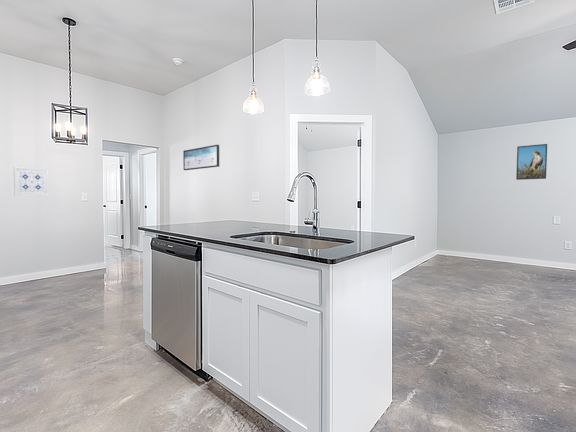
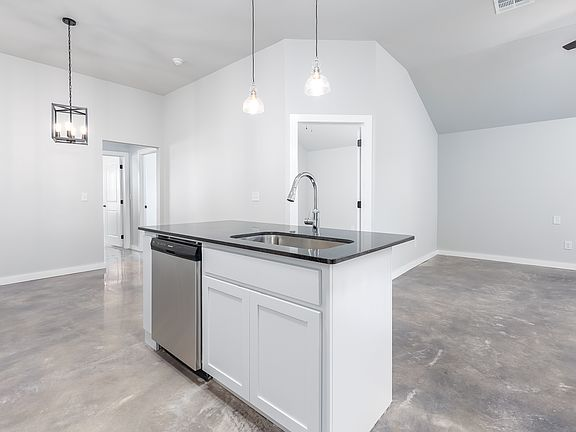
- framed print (531, 162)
- wall art (200, 158)
- wall art (31, 181)
